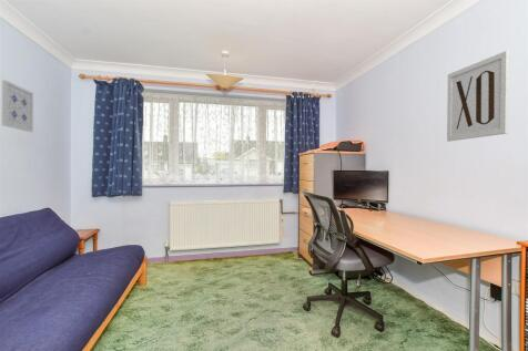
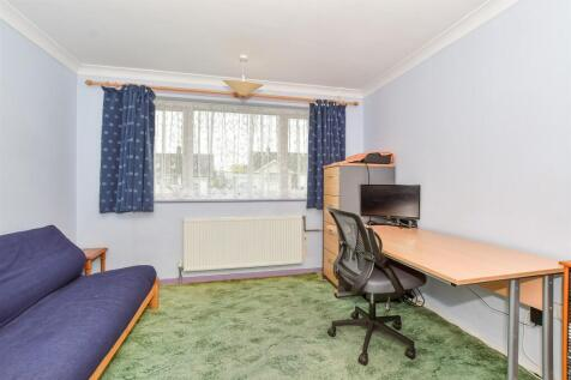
- wall art (474, 101)
- wall art (18, 107)
